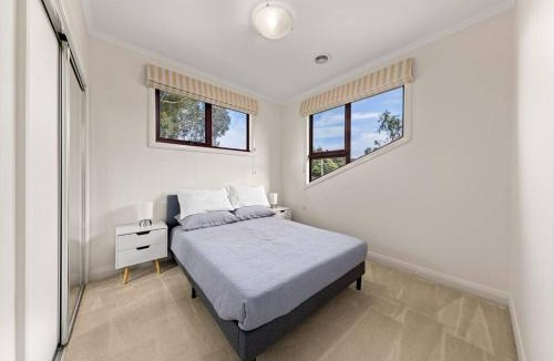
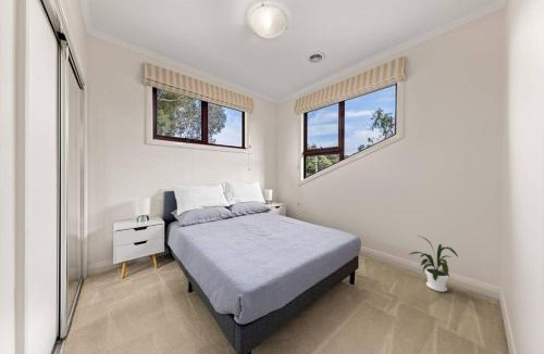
+ house plant (433, 263)
